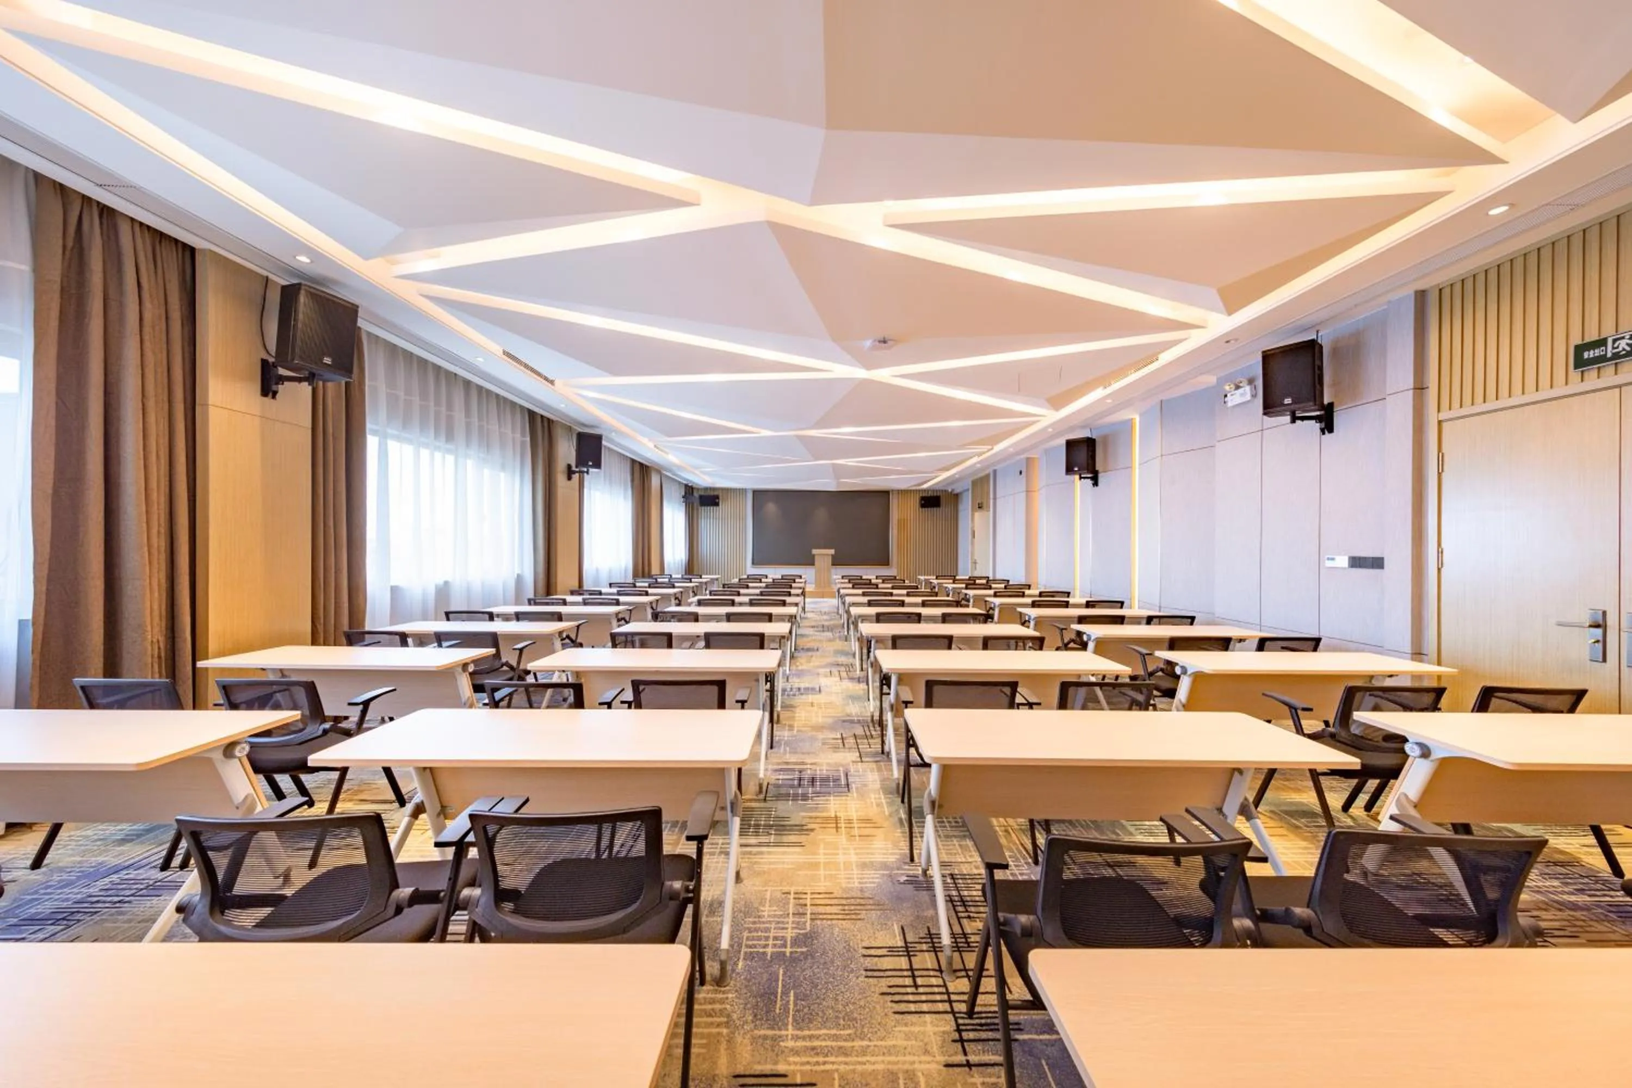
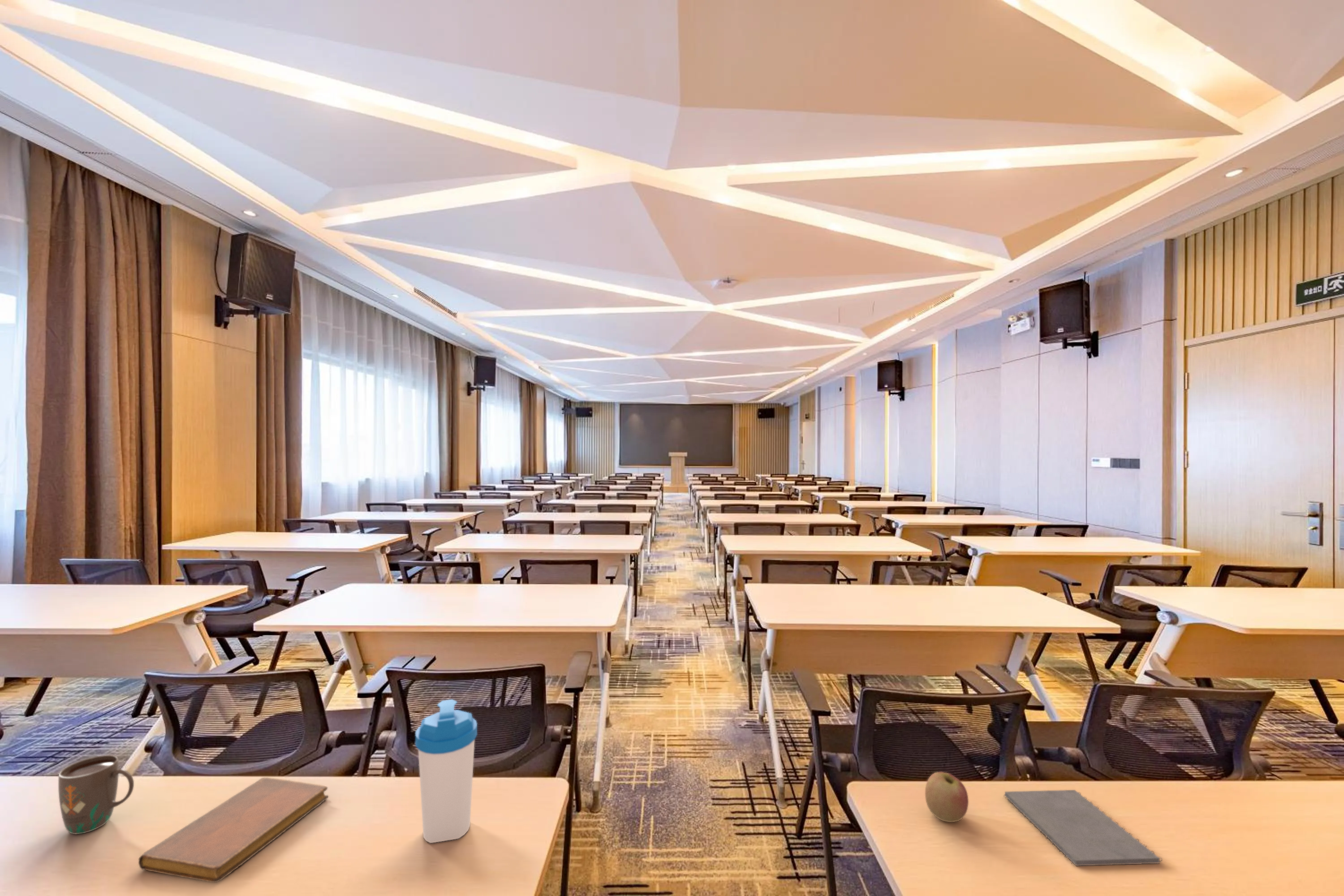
+ mug (99, 795)
+ water bottle (447, 770)
+ notebook (242, 823)
+ apple (946, 796)
+ notepad (1075, 824)
